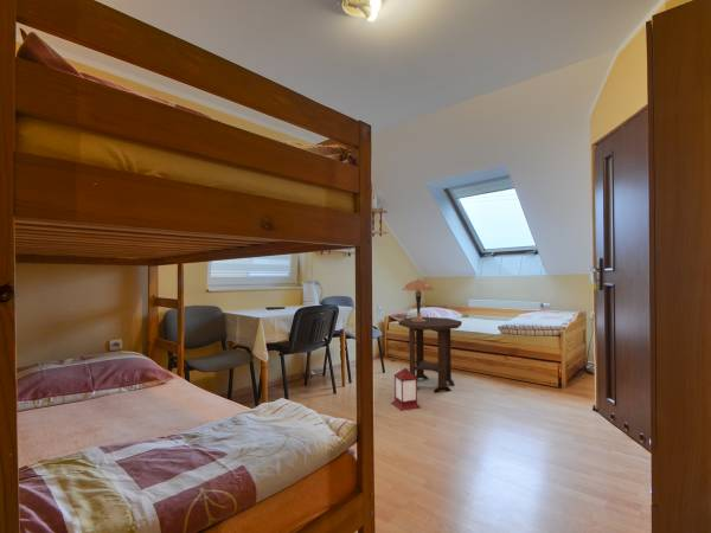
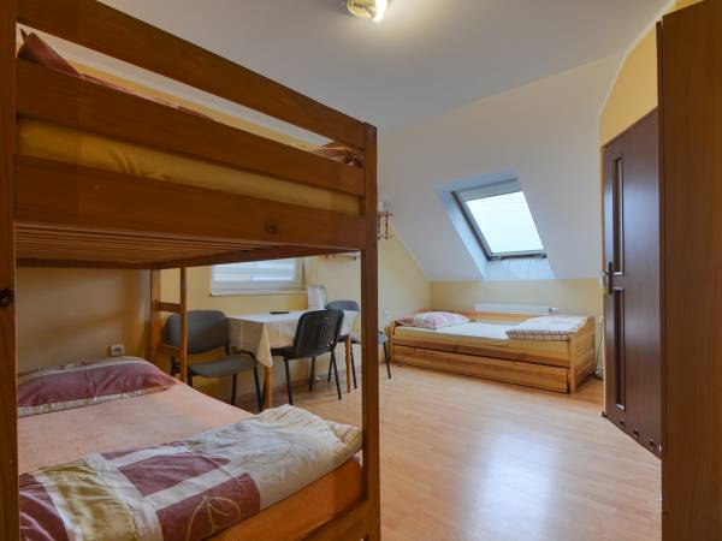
- lantern (405, 383)
- table lamp (418, 298)
- side table (423, 353)
